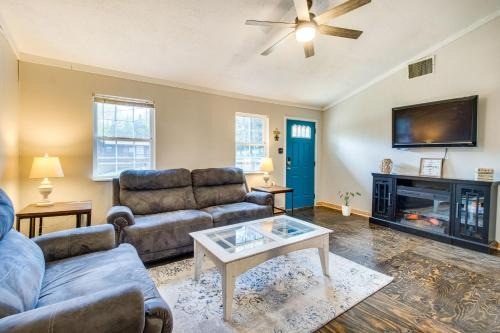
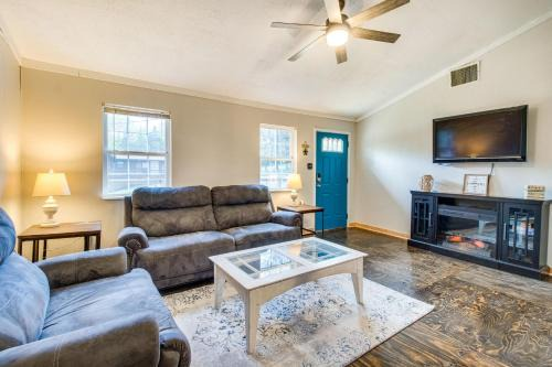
- house plant (347, 203)
